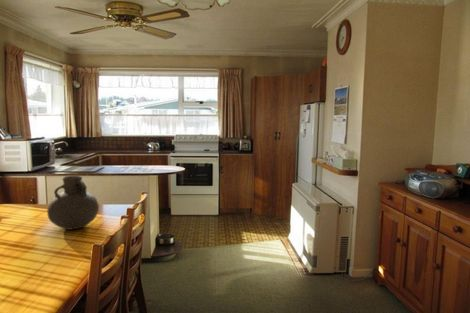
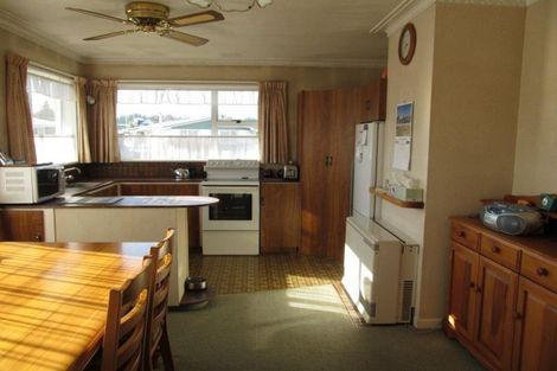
- vase (73, 202)
